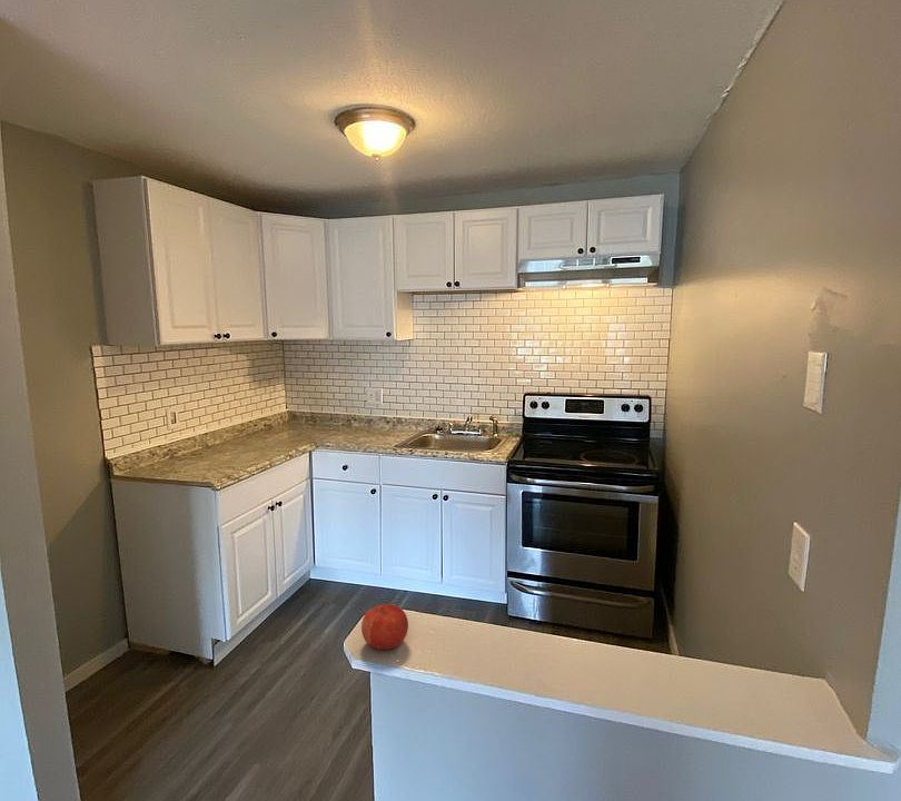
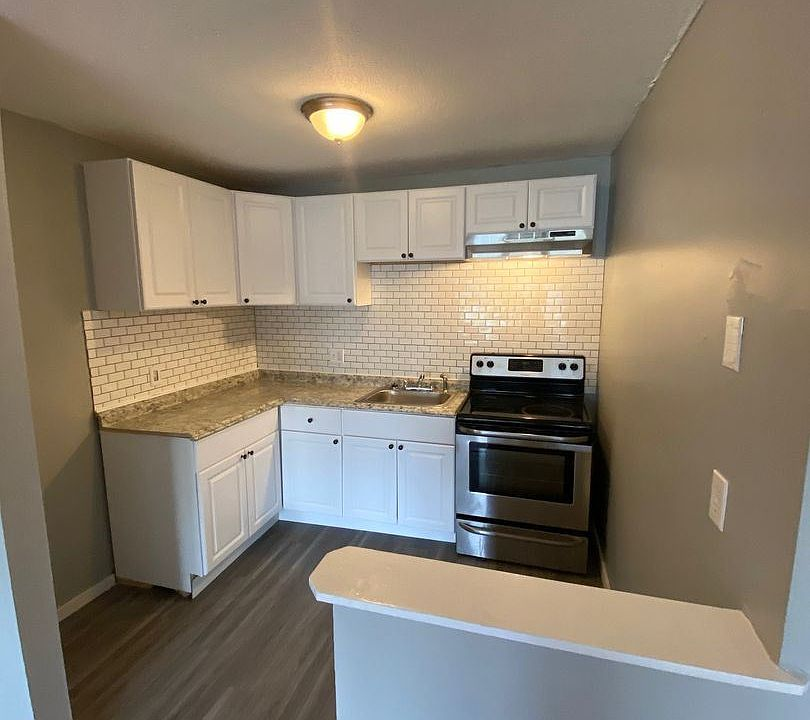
- fruit (385, 624)
